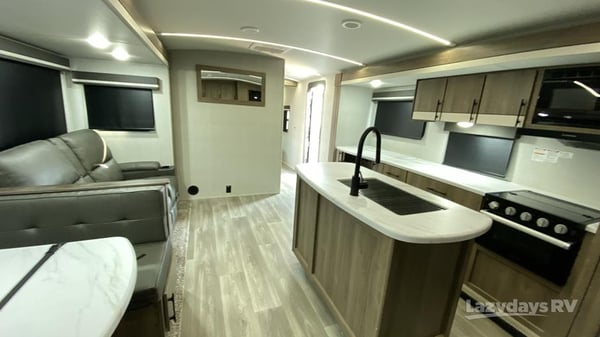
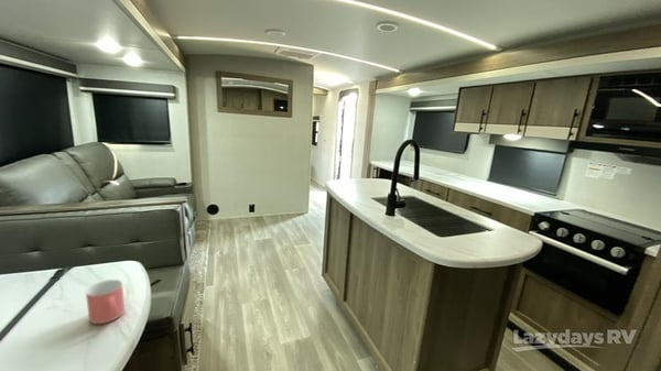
+ mug (107, 303)
